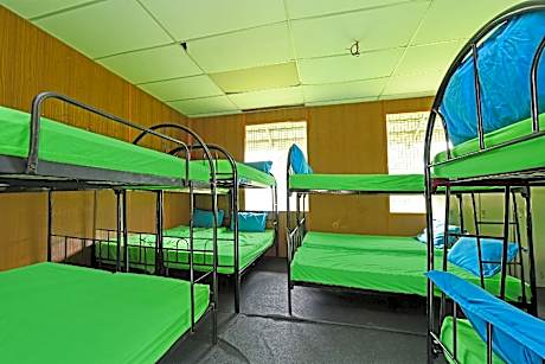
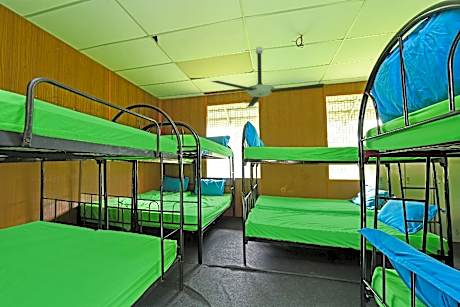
+ ceiling fan (260, 72)
